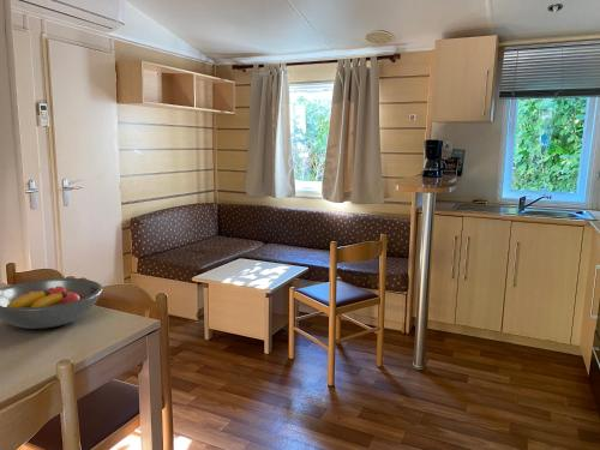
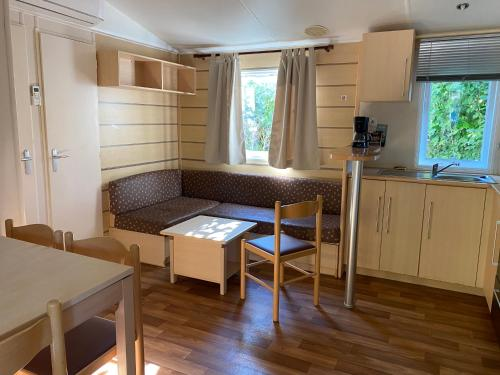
- fruit bowl (47, 301)
